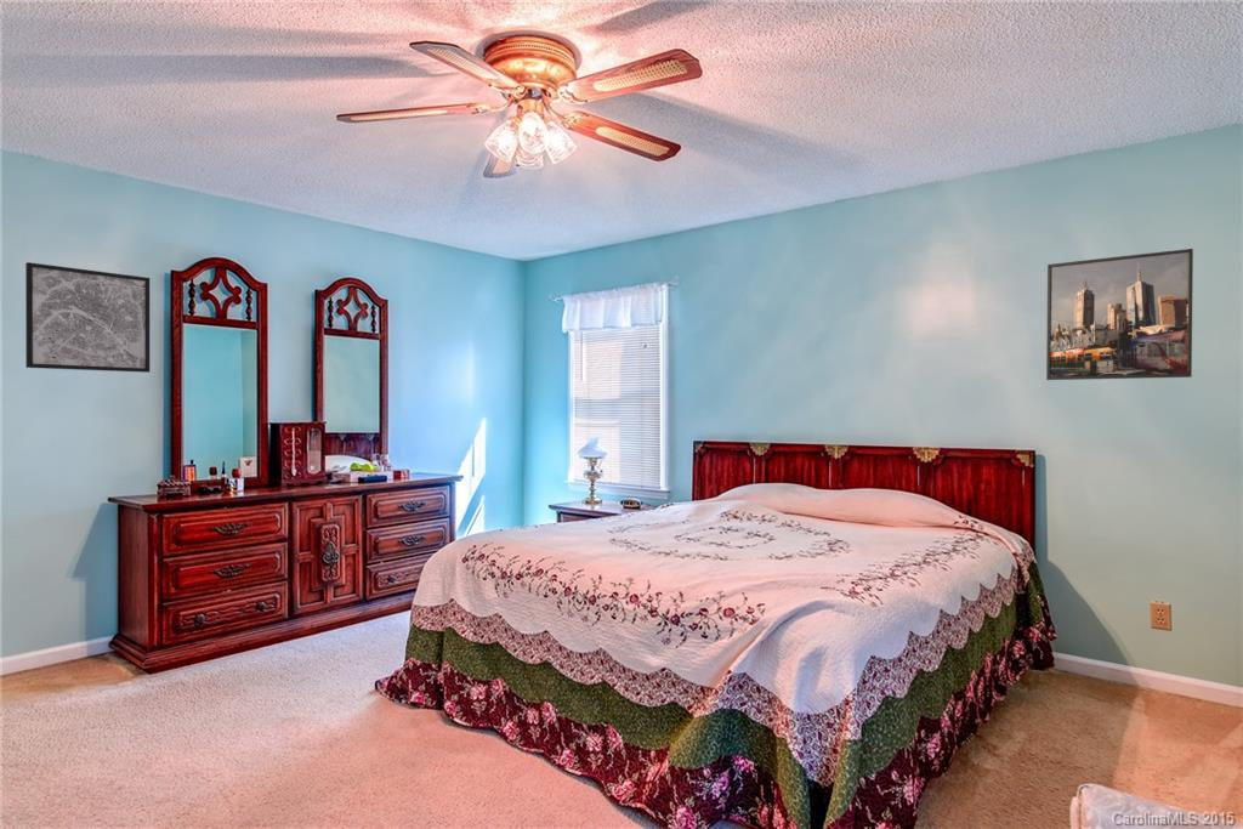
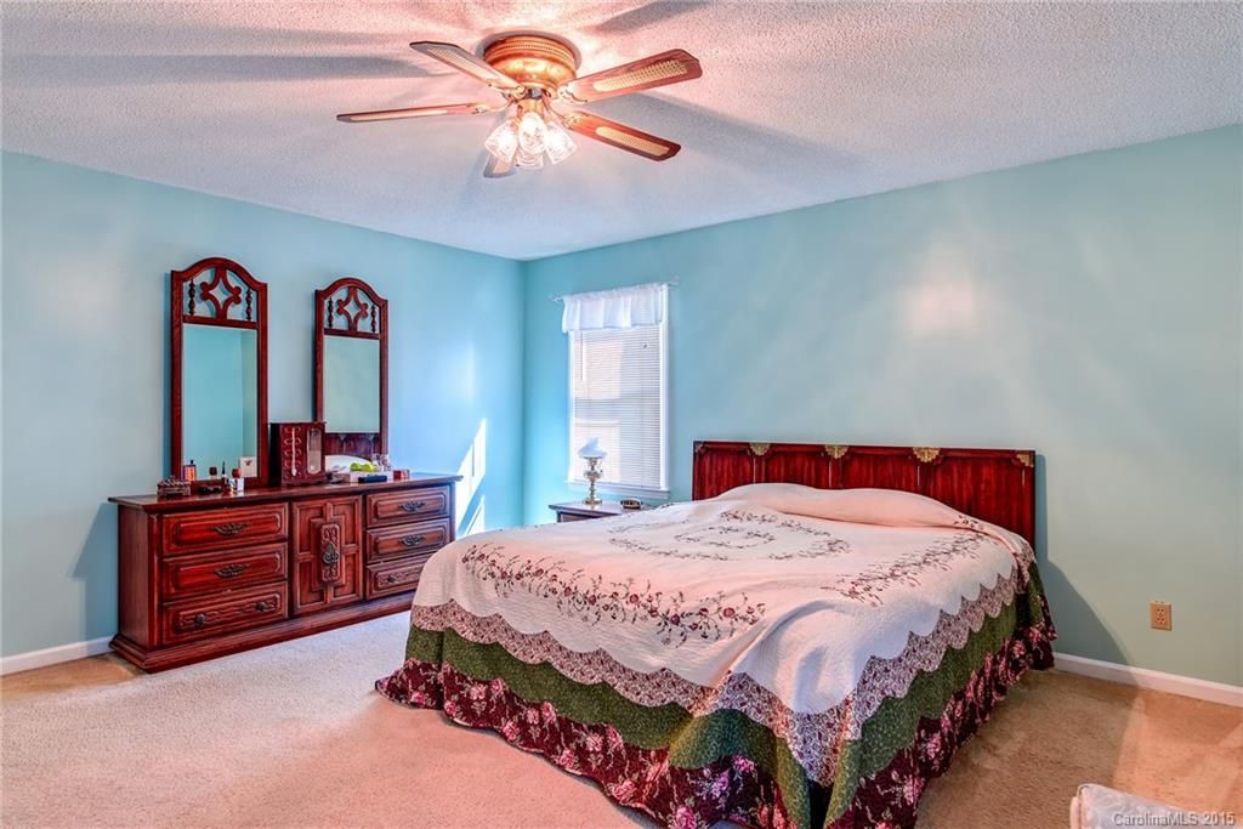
- wall art (91, 320)
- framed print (1116, 317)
